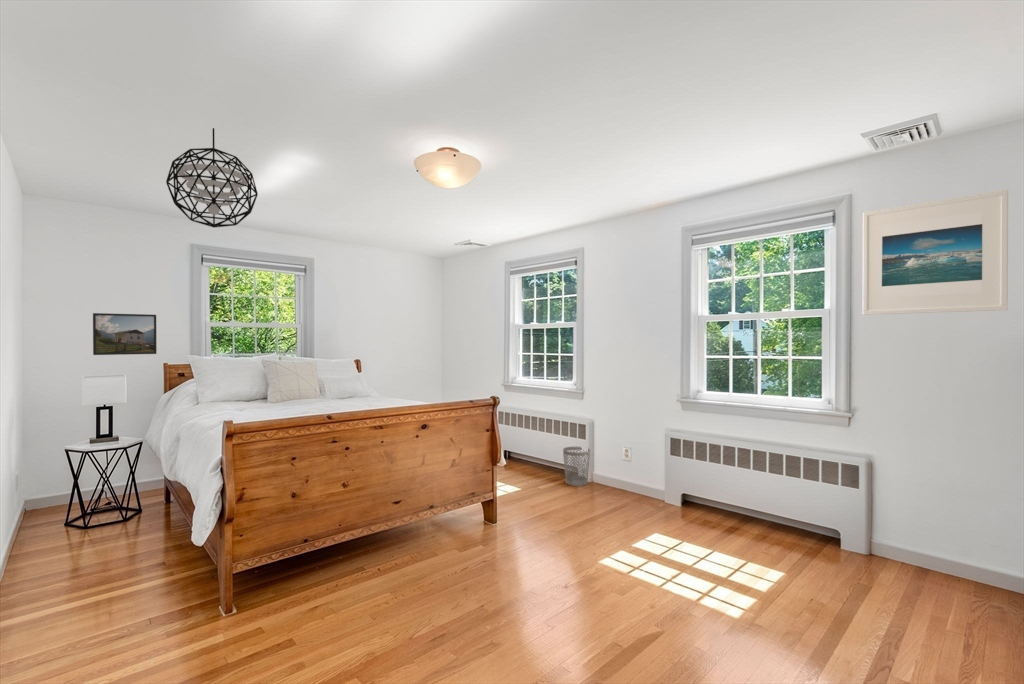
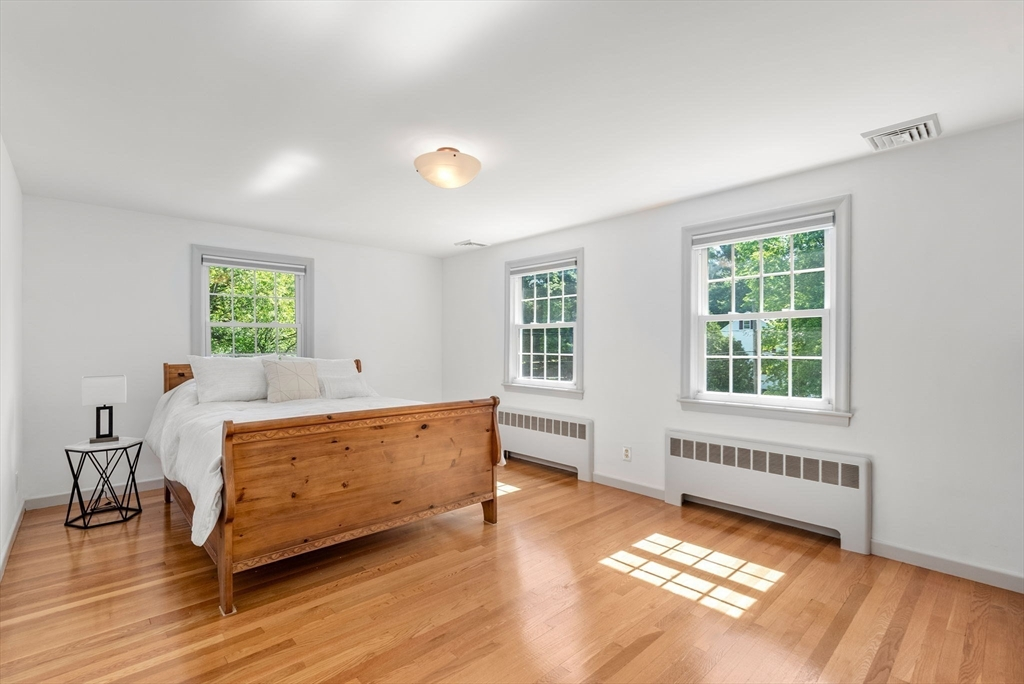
- wastebasket (576, 466)
- pendant light (213, 177)
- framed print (125, 334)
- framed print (929, 257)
